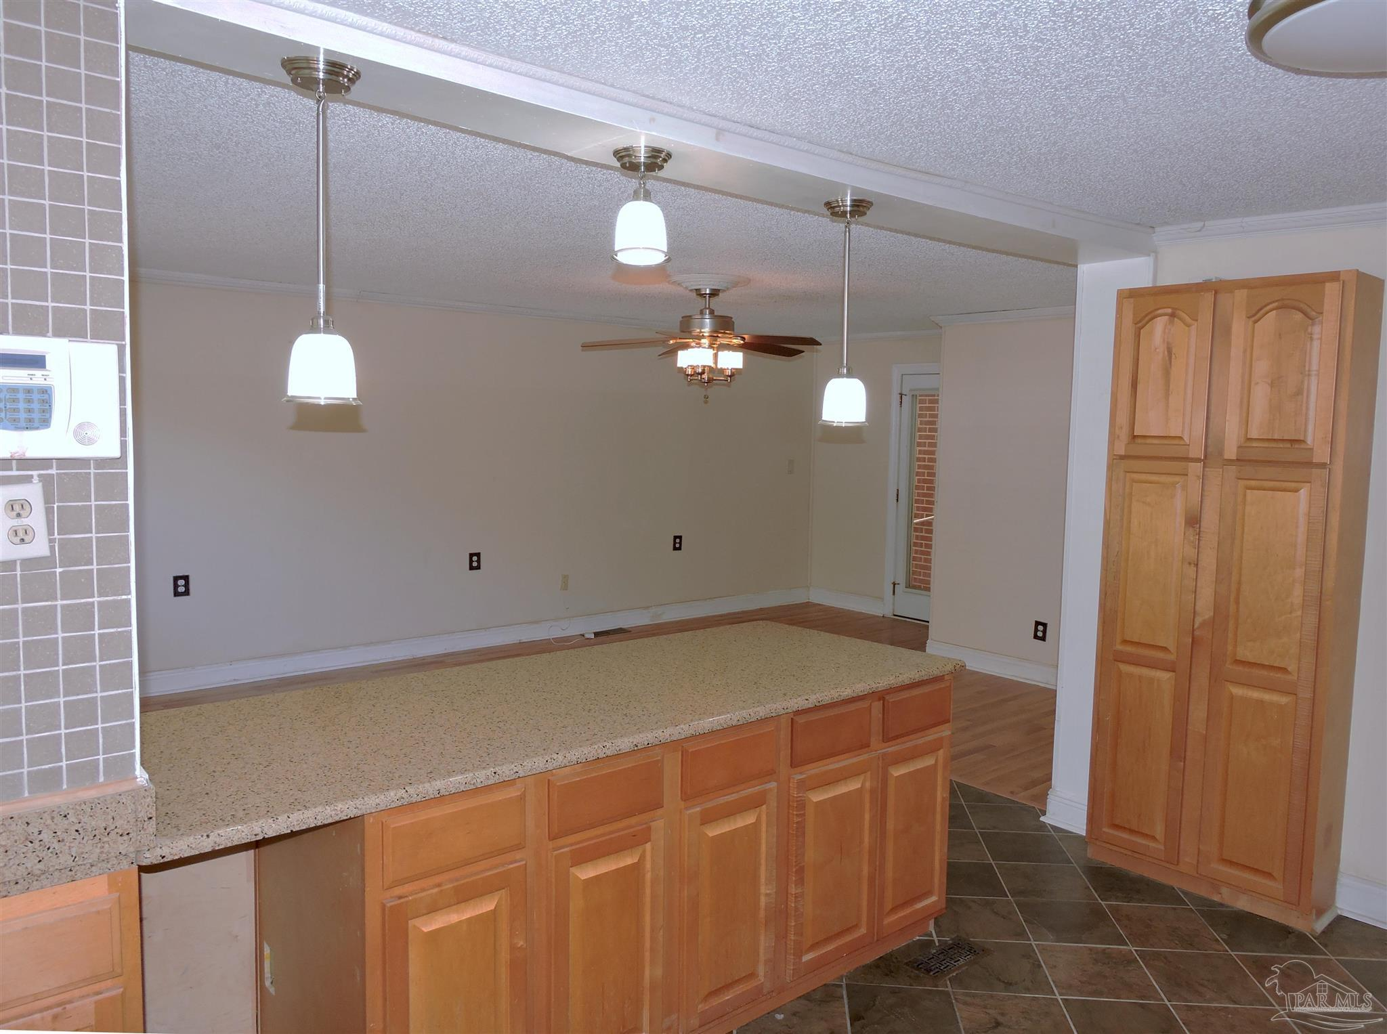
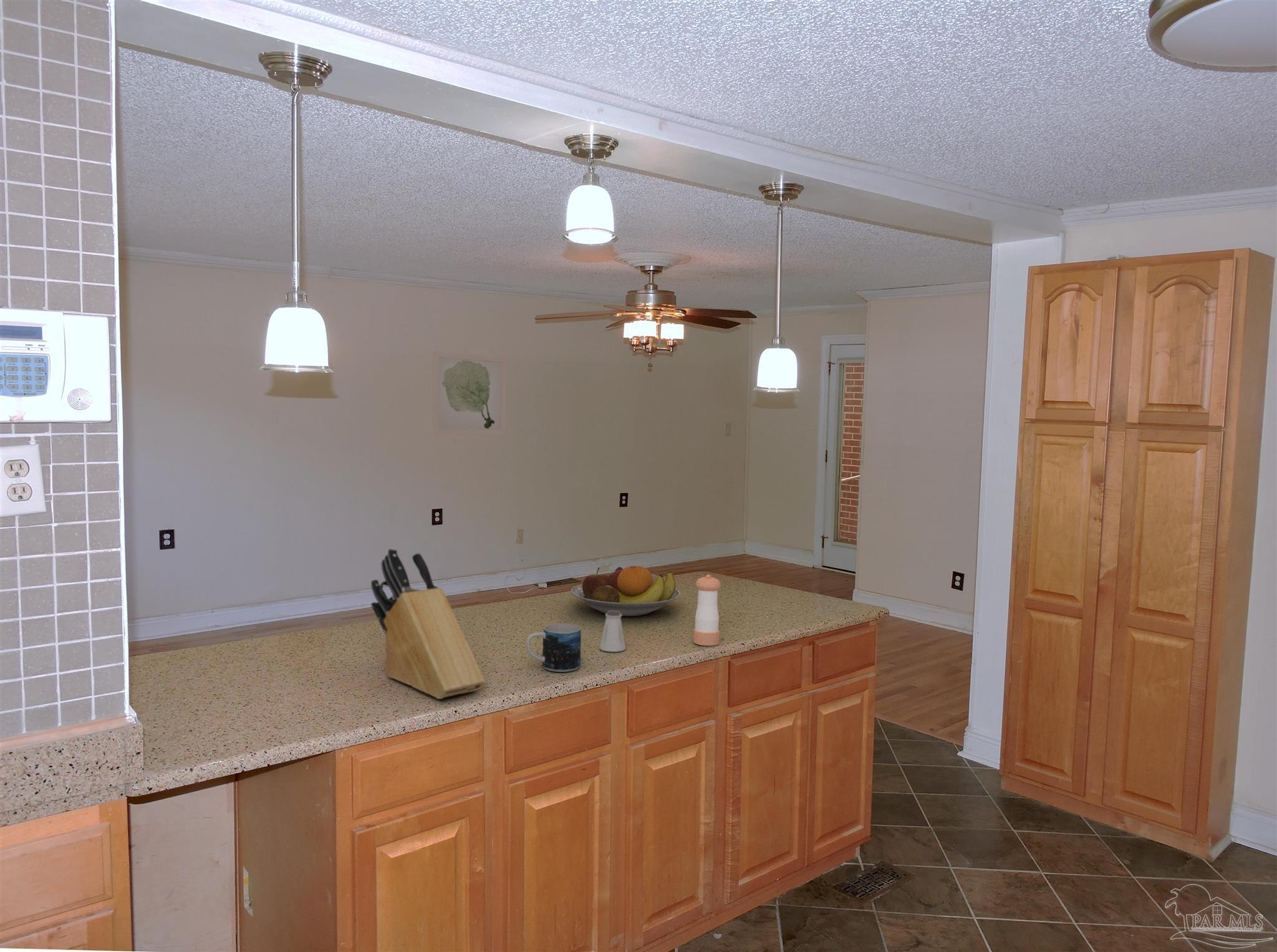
+ fruit bowl (625, 587)
+ knife block (424, 617)
+ mug (553, 648)
+ wall art (470, 395)
+ saltshaker (613, 630)
+ pepper shaker (707, 608)
